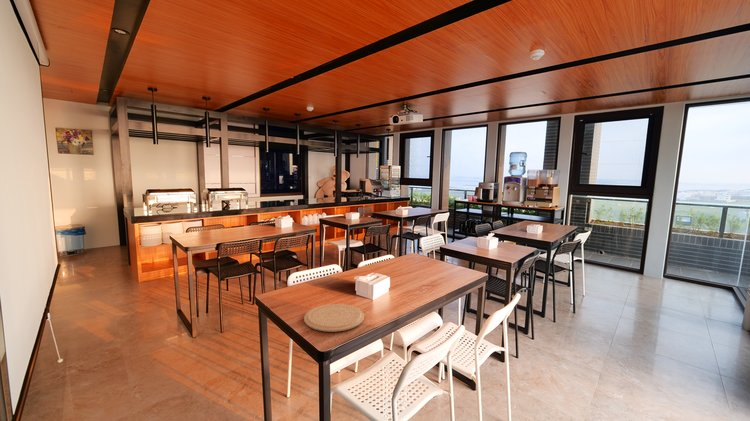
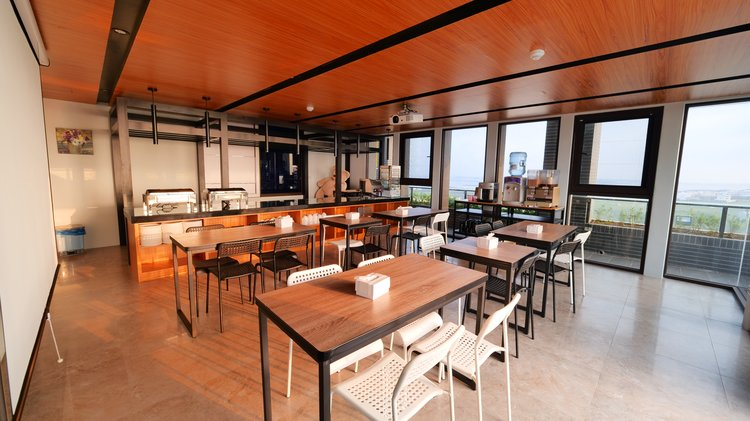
- plate (334, 315)
